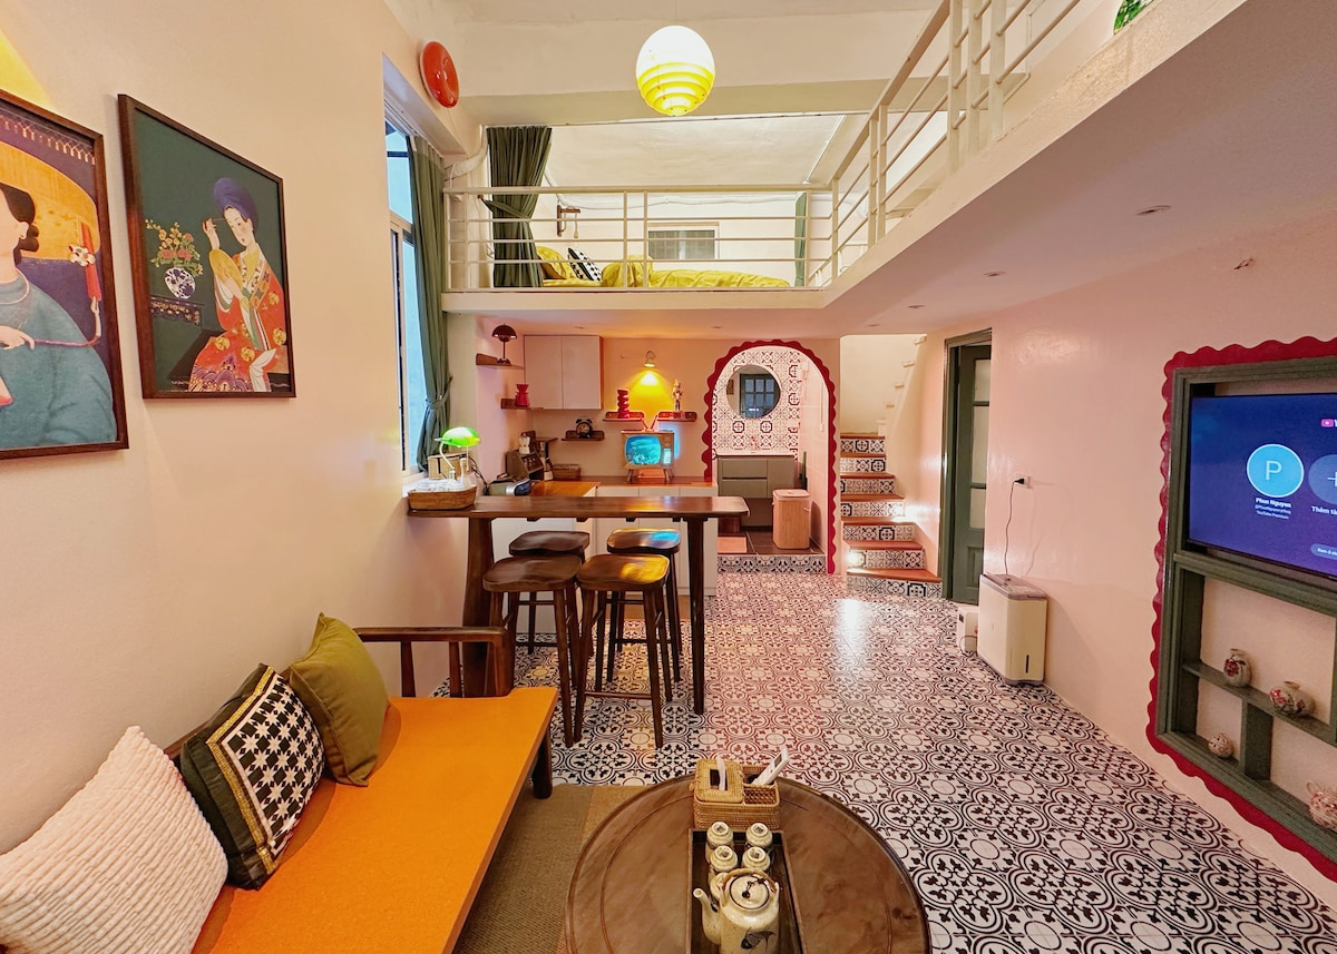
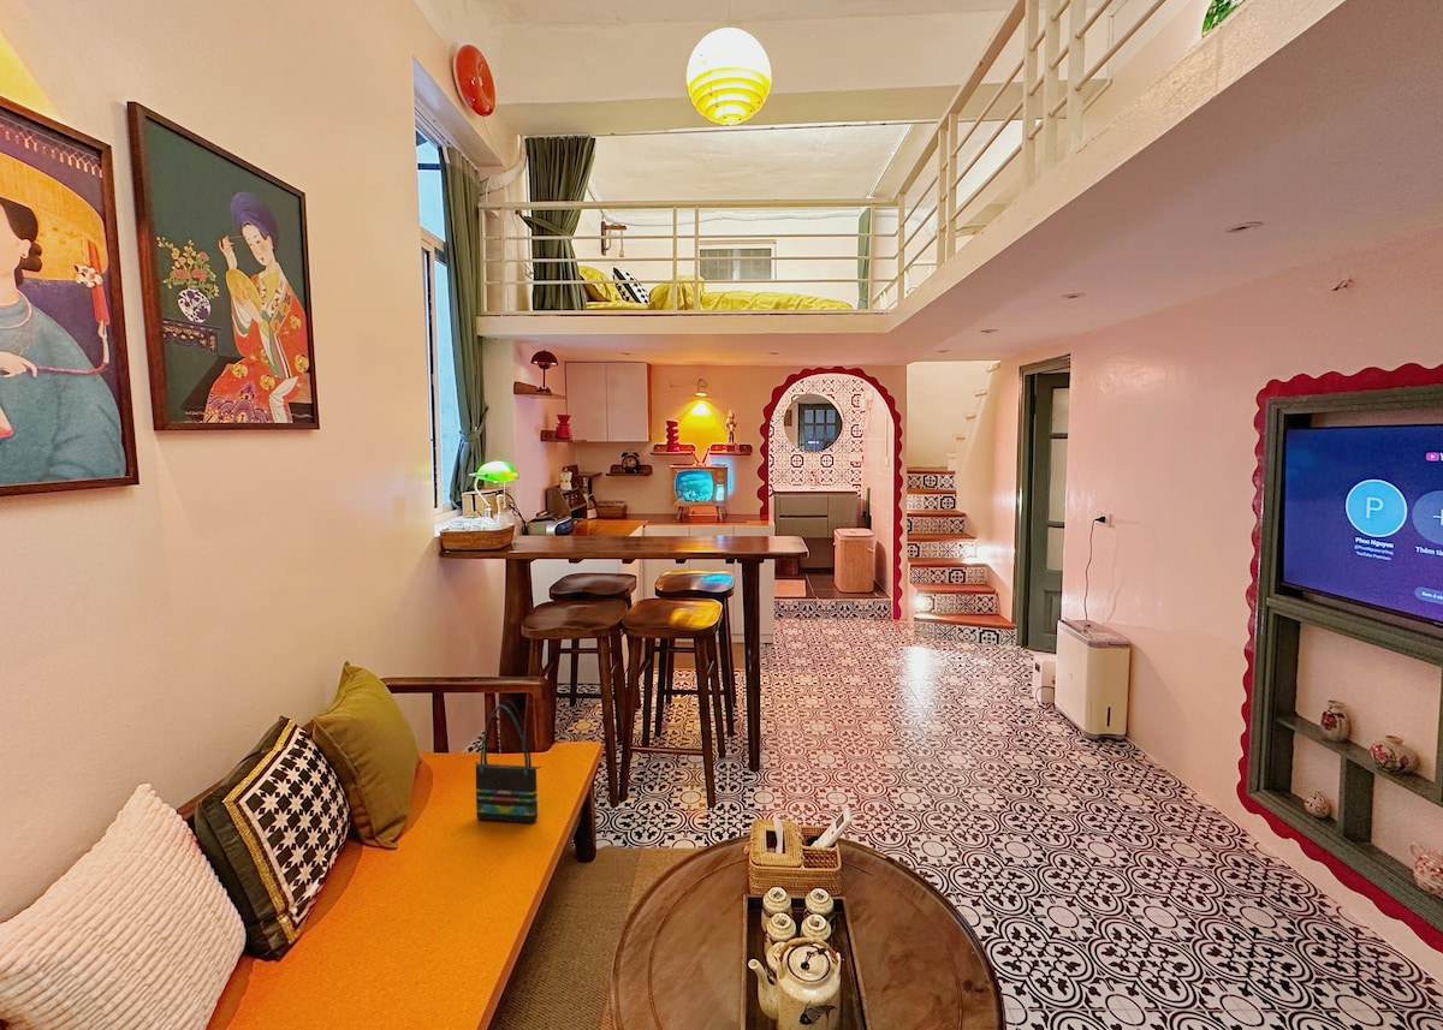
+ tote bag (506, 766)
